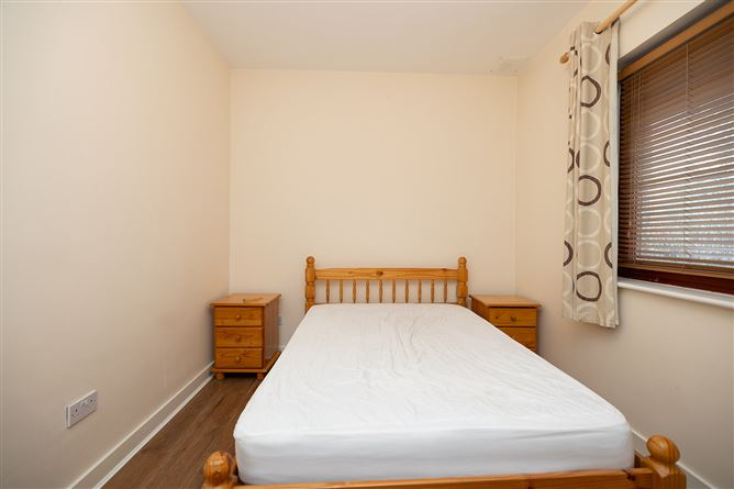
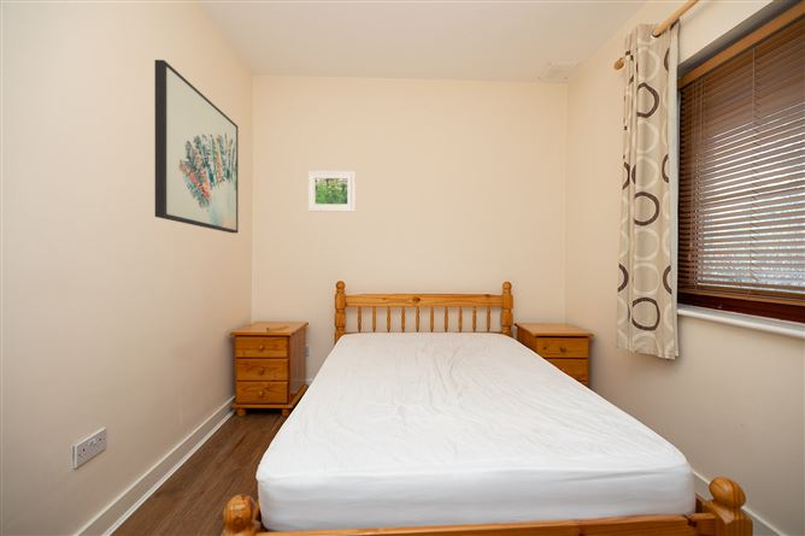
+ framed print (331, 190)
+ wall art (204, 163)
